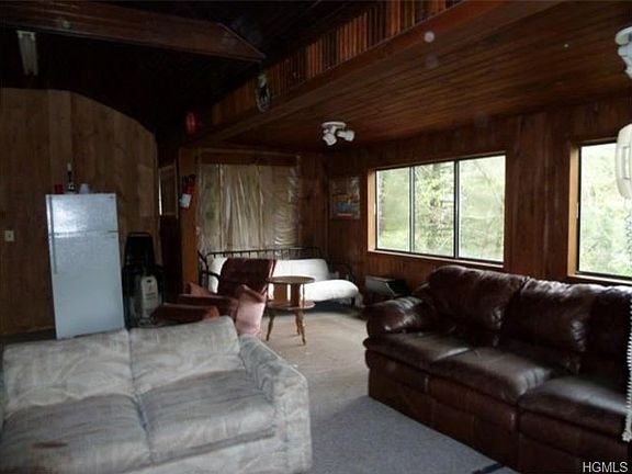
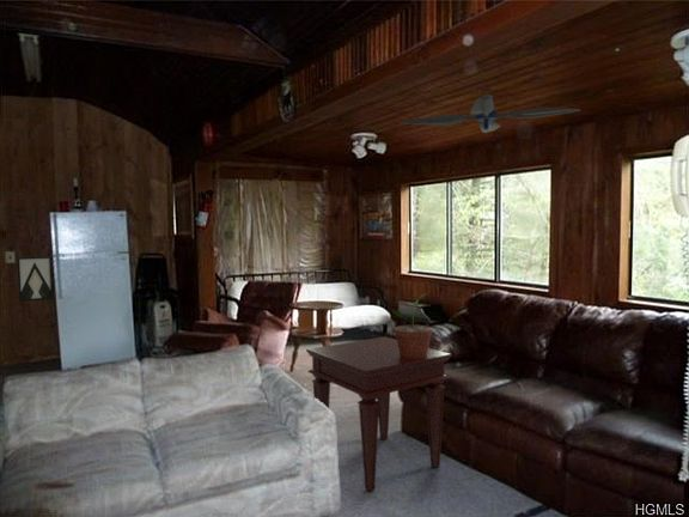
+ potted plant (413, 323)
+ ceiling fan (486, 114)
+ wall art (35, 278)
+ side table (377, 406)
